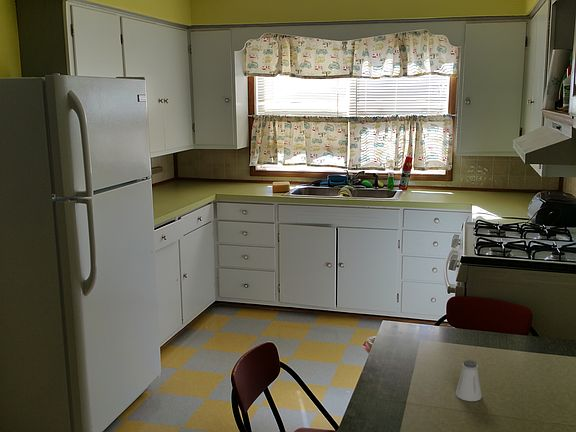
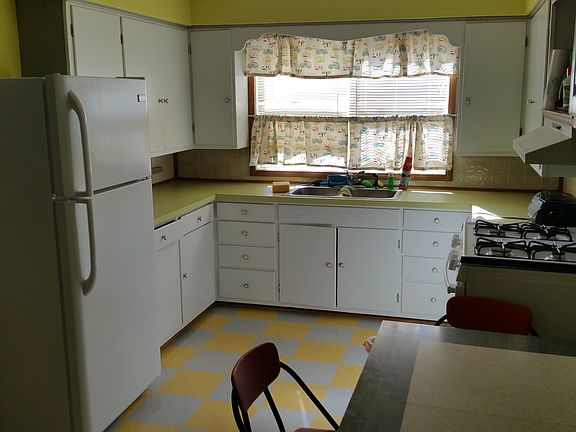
- saltshaker (469, 379)
